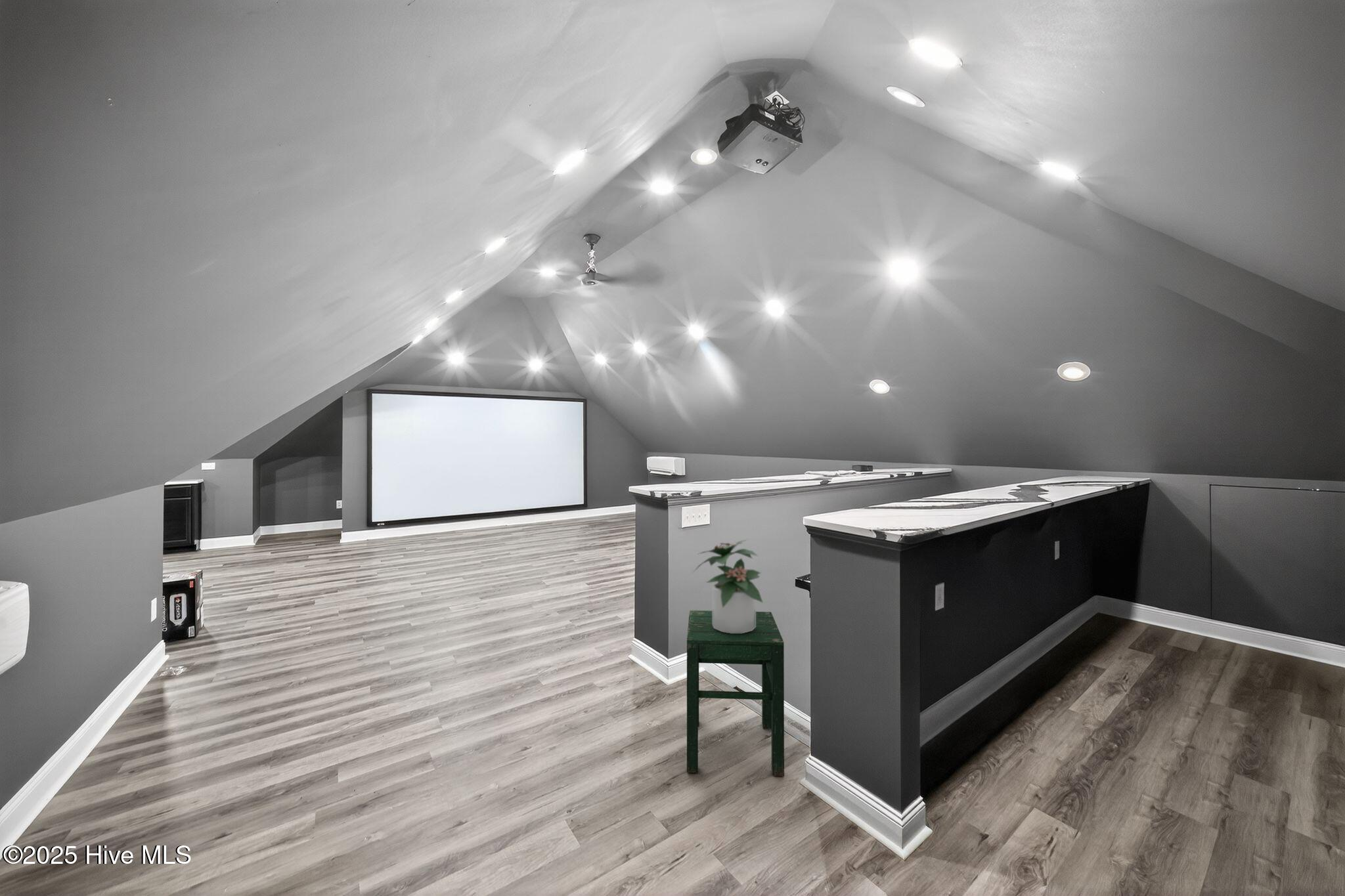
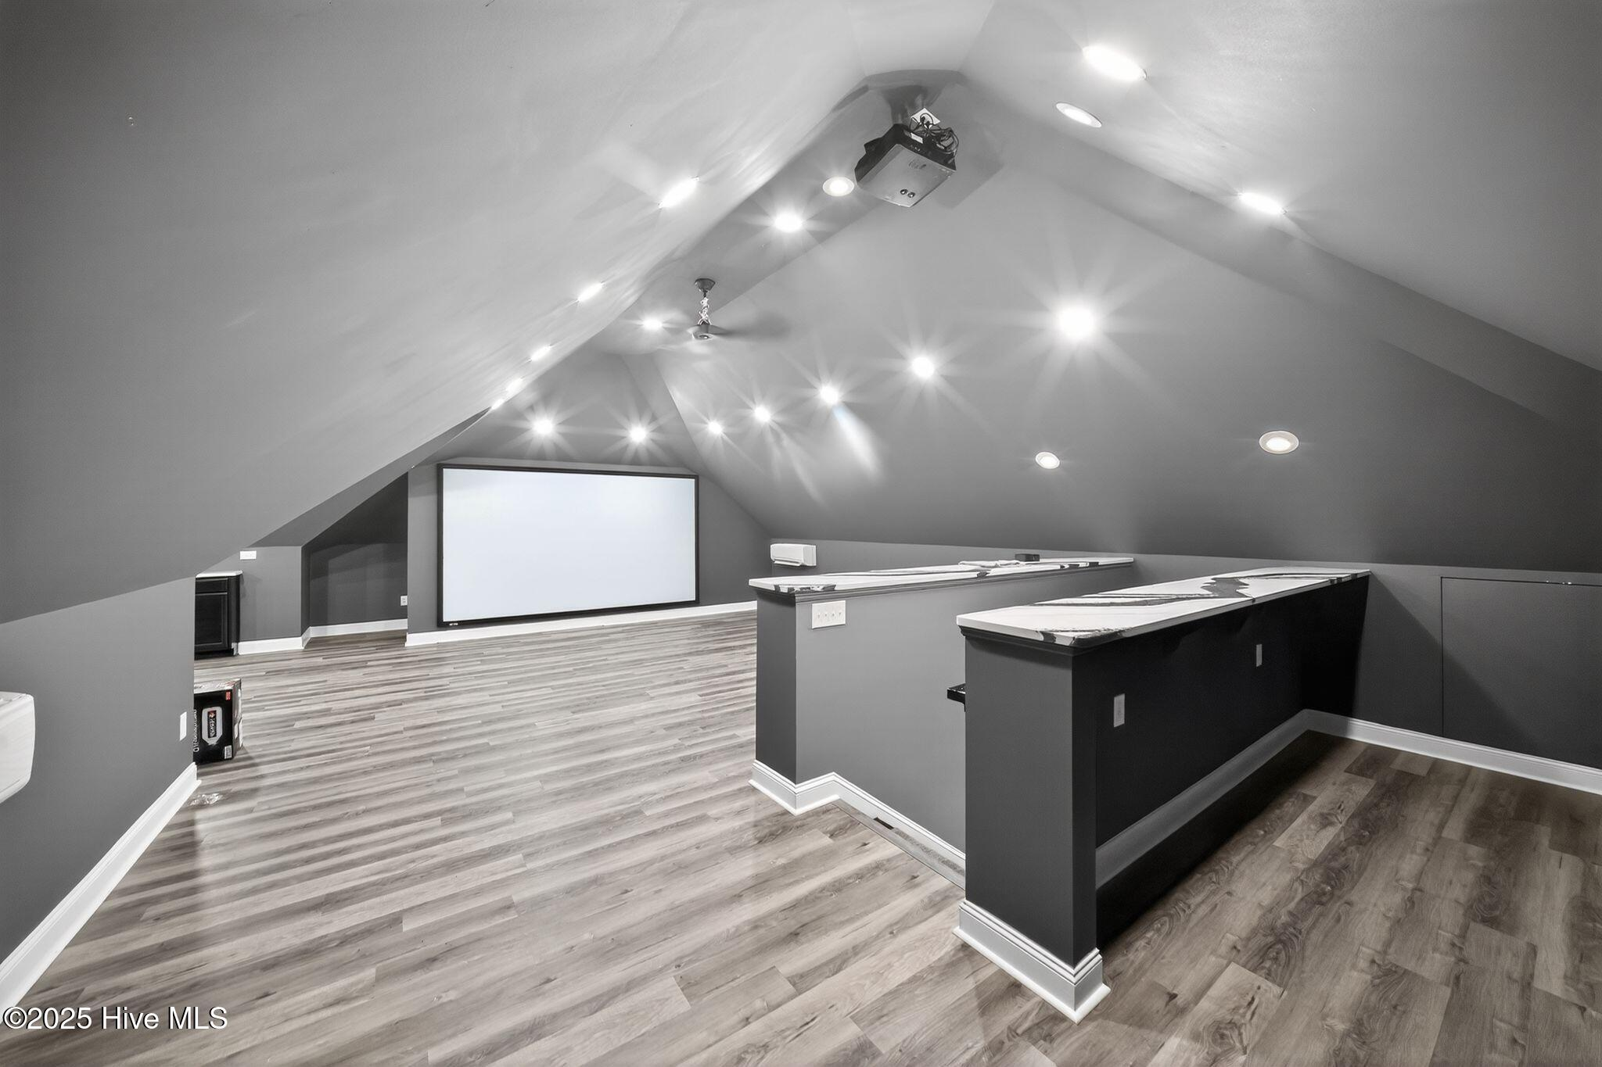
- stool (732, 691)
- potted plant (728, 582)
